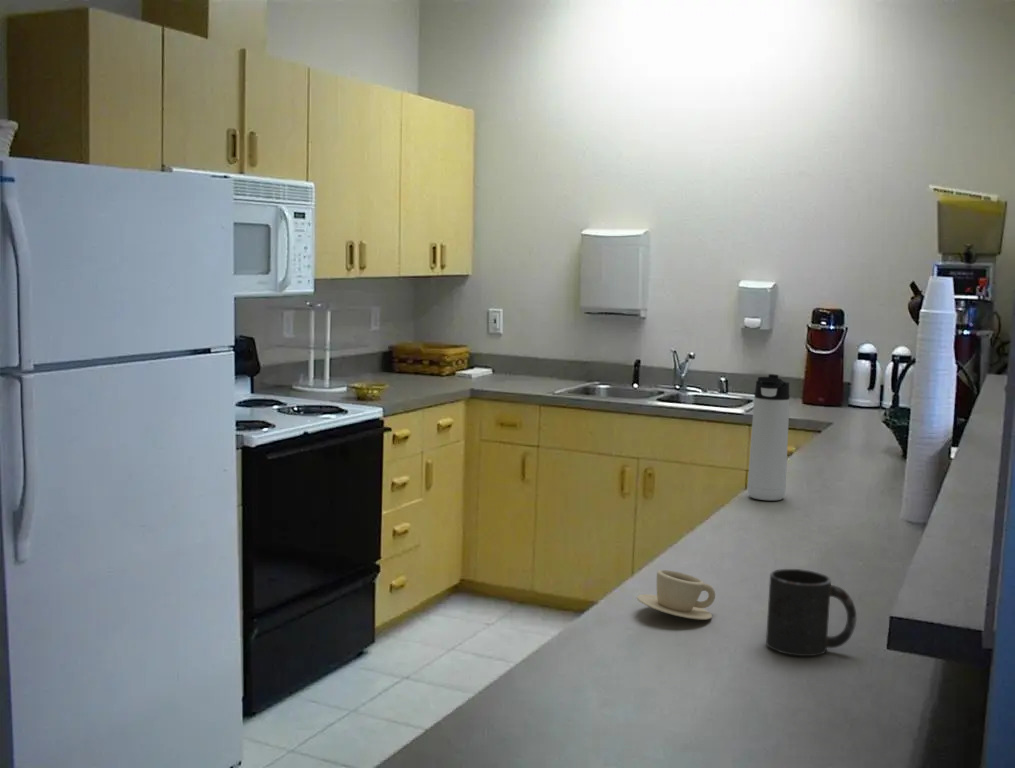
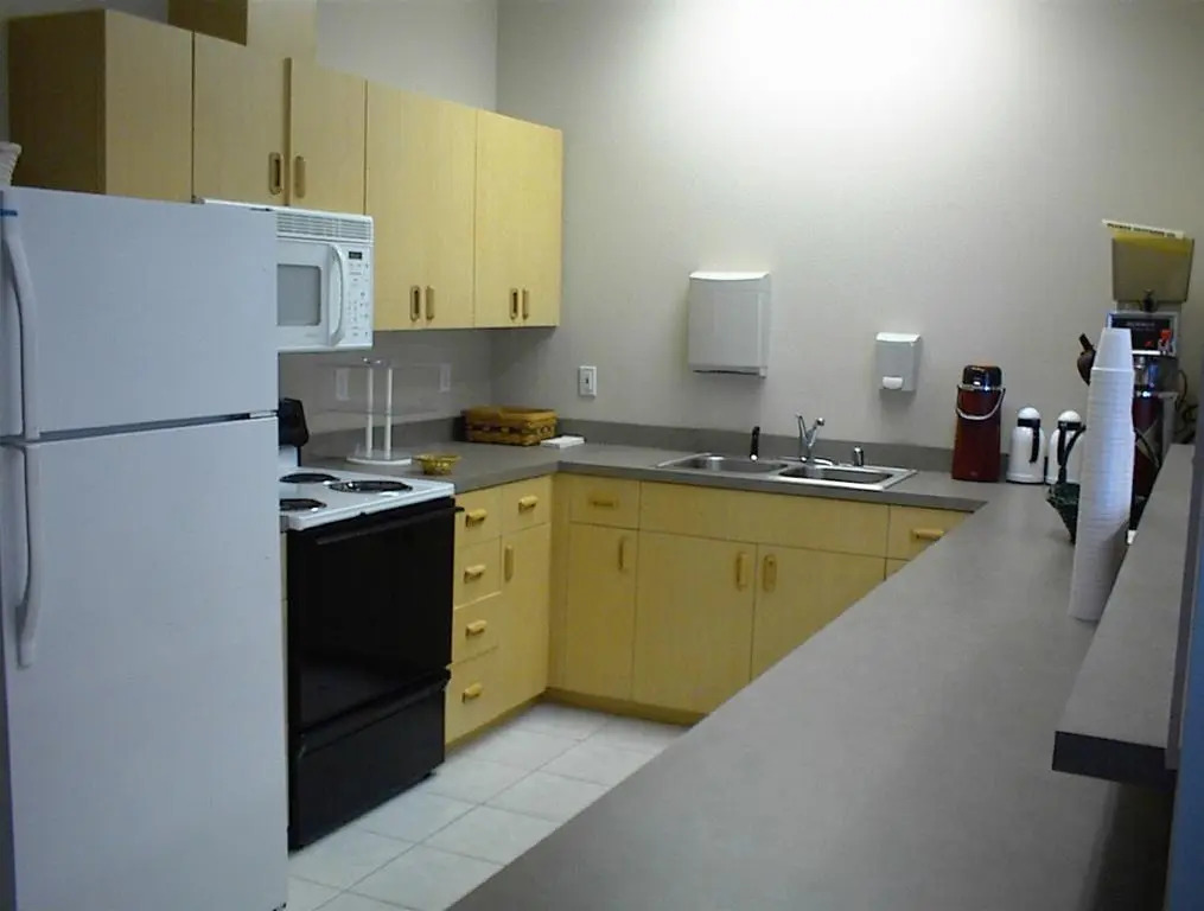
- mug (811, 613)
- cup (677, 593)
- thermos bottle (768, 437)
